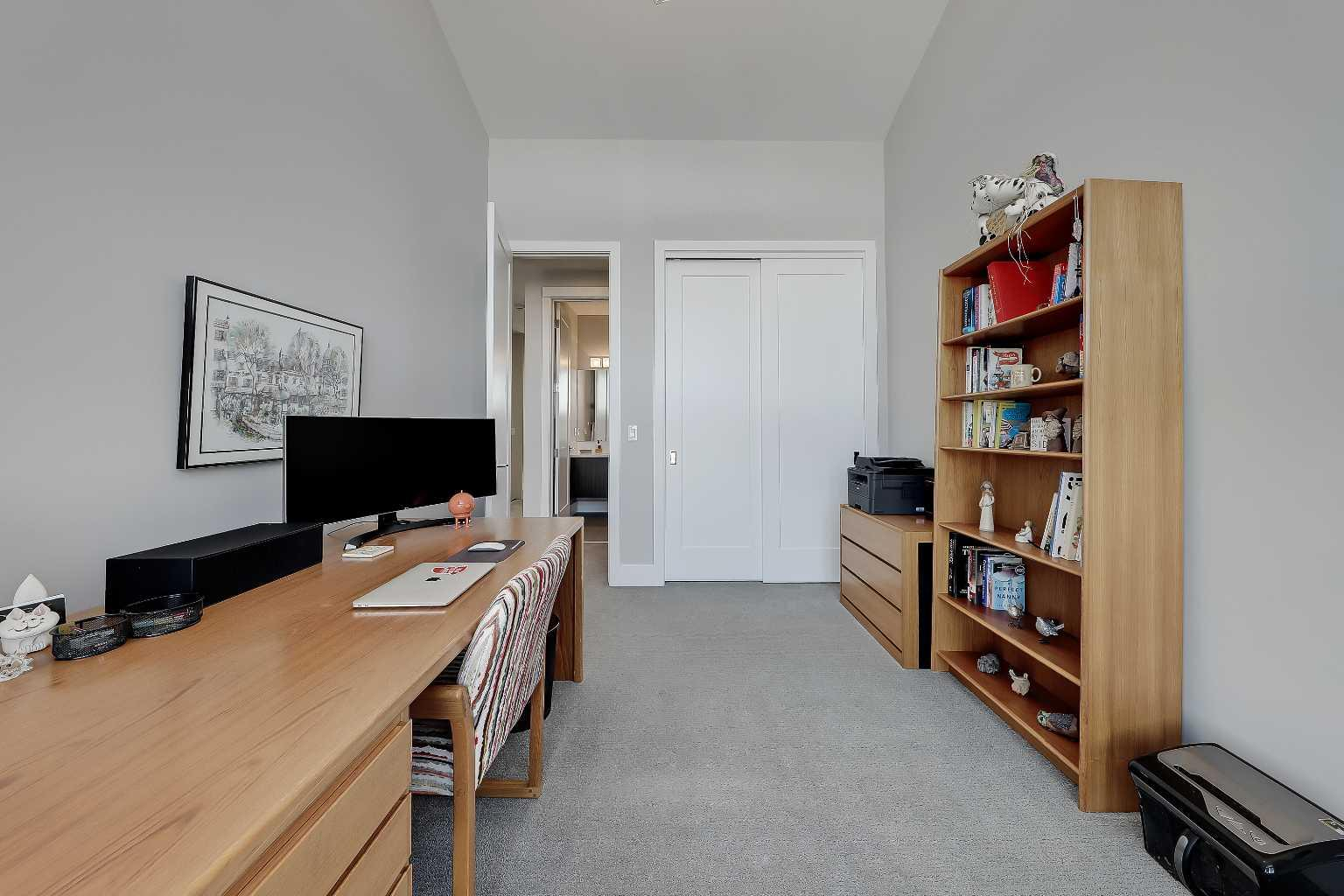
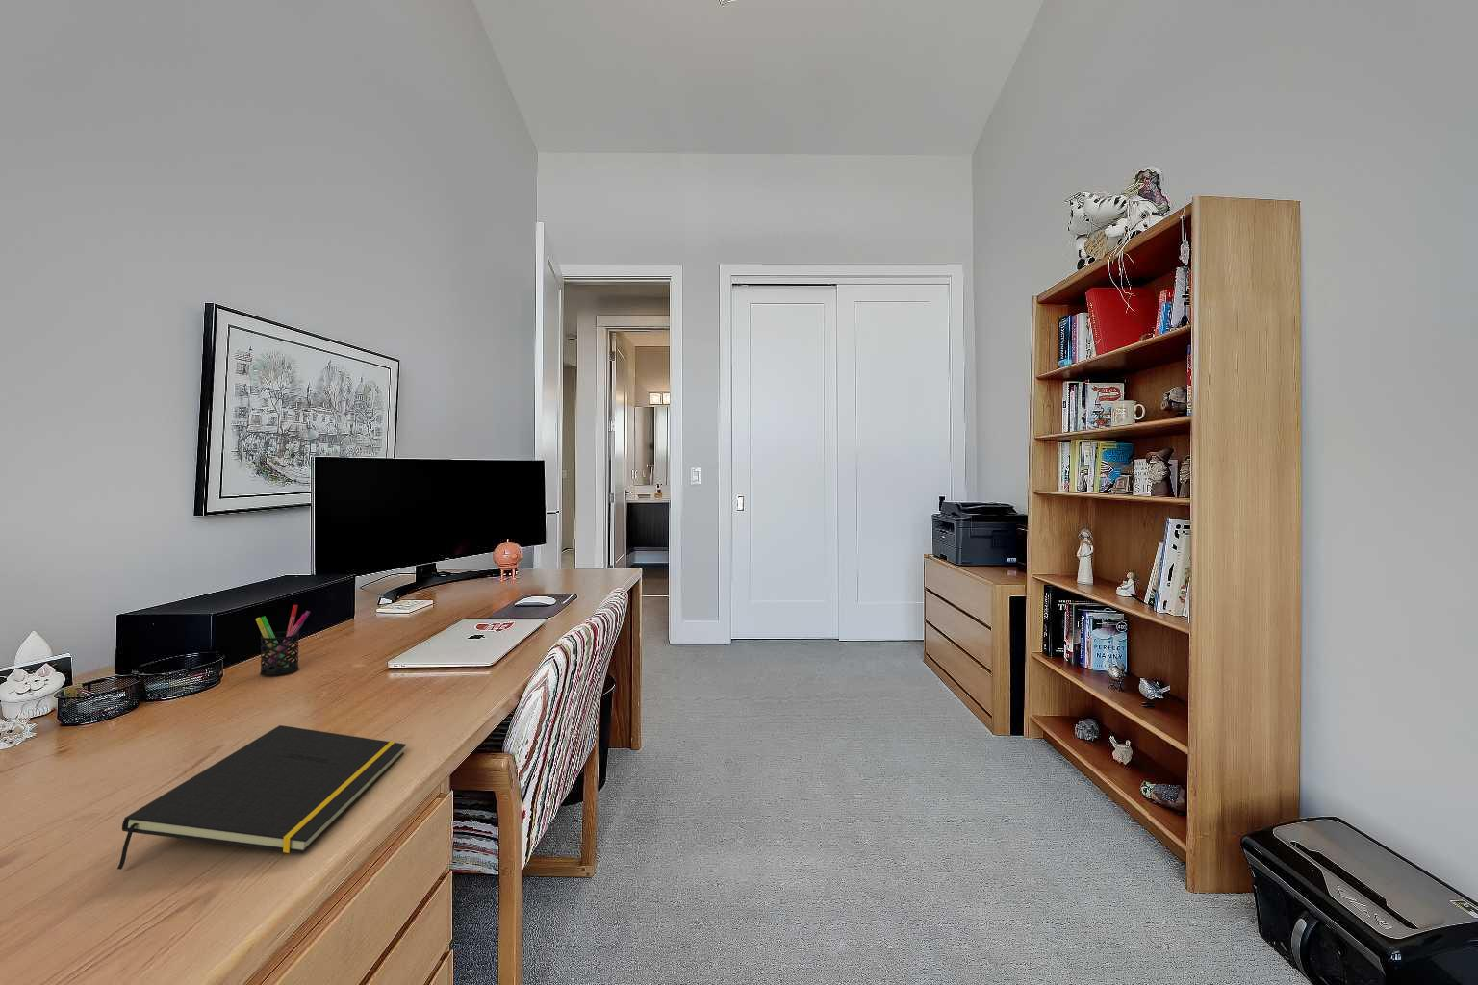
+ pen holder (278, 639)
+ notepad (288, 779)
